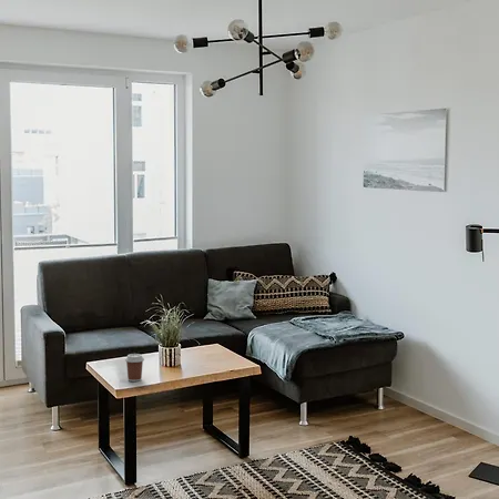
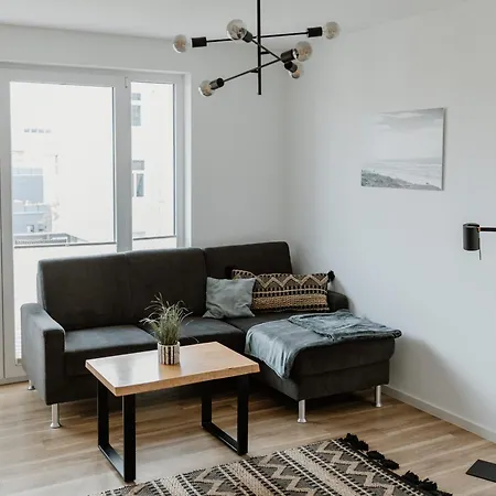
- coffee cup (134, 367)
